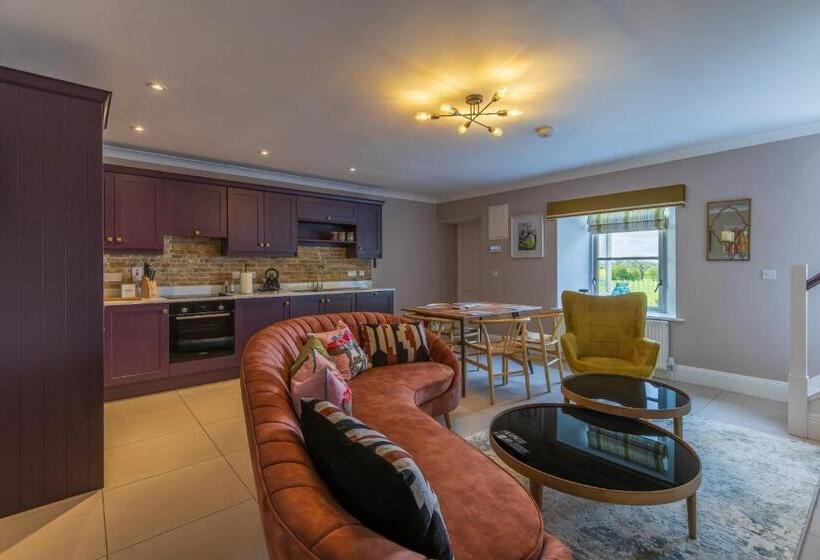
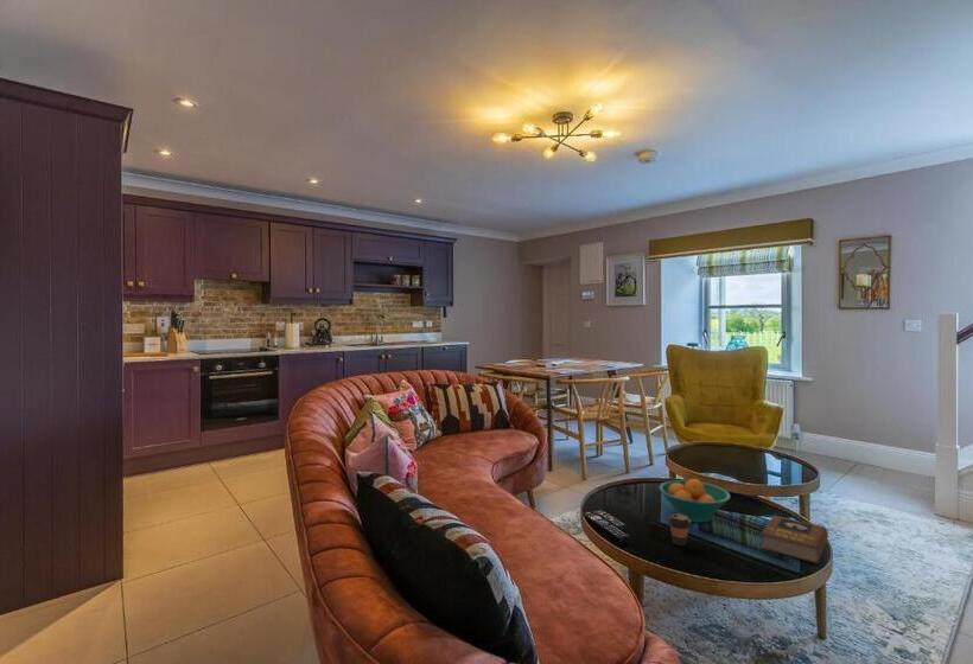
+ coffee cup (679, 529)
+ fruit bowl (693, 497)
+ book (795, 536)
